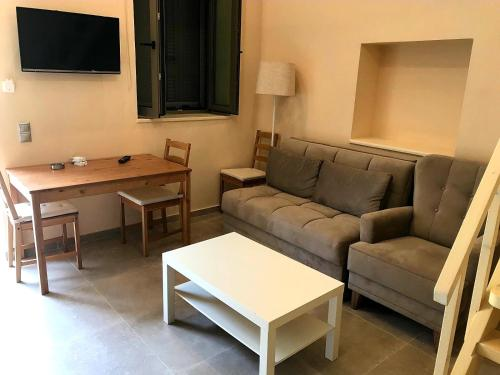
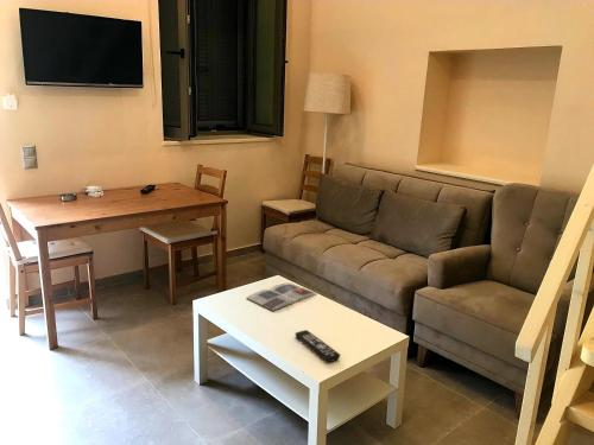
+ magazine (282, 294)
+ remote control (316, 345)
